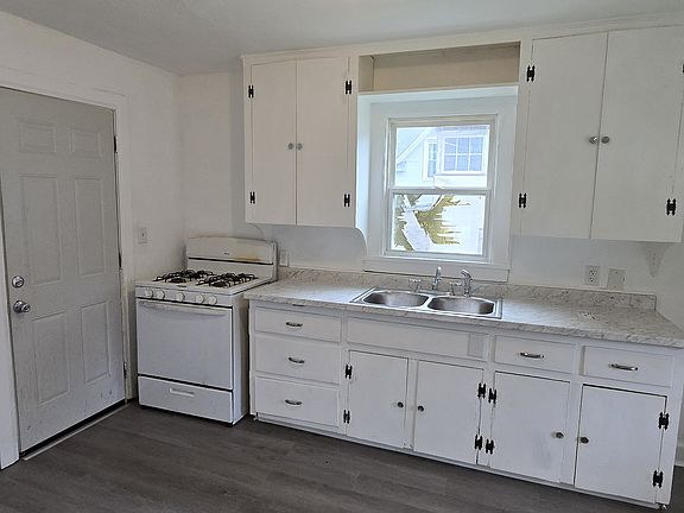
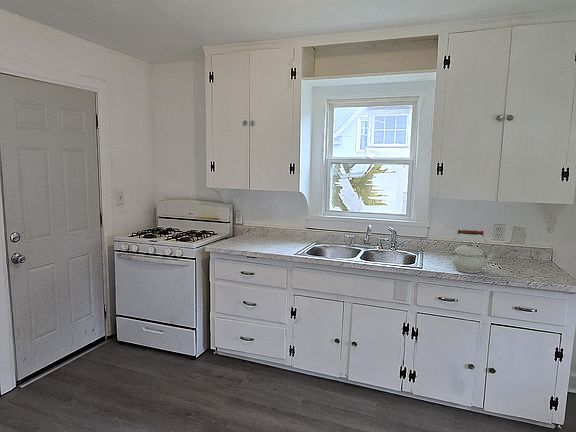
+ kettle (471, 250)
